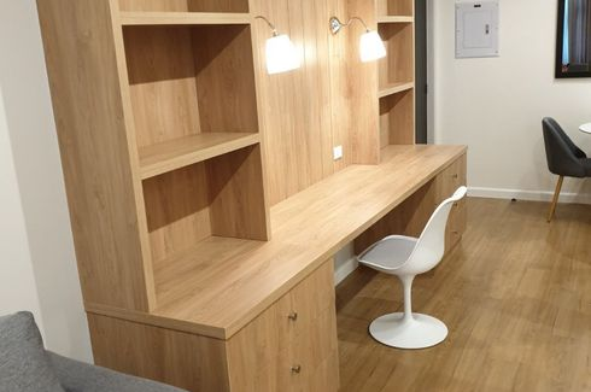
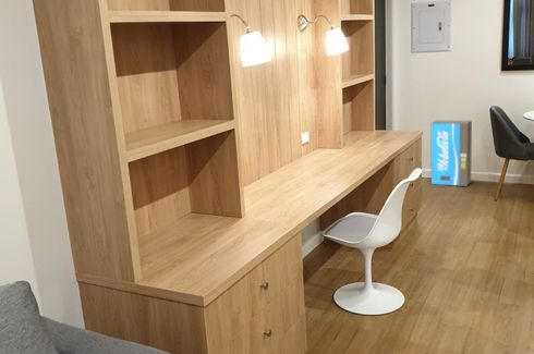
+ air purifier (451, 152)
